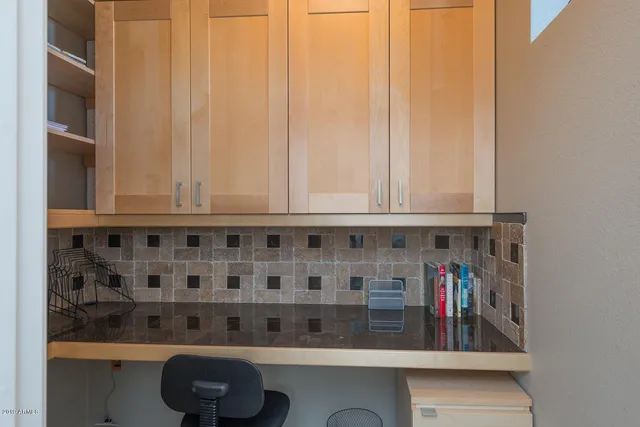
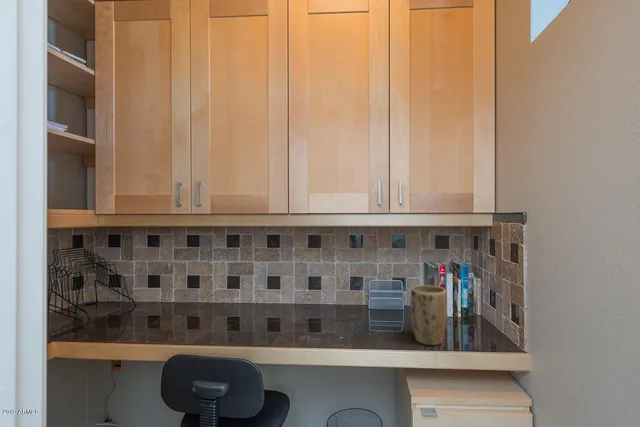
+ plant pot (428, 314)
